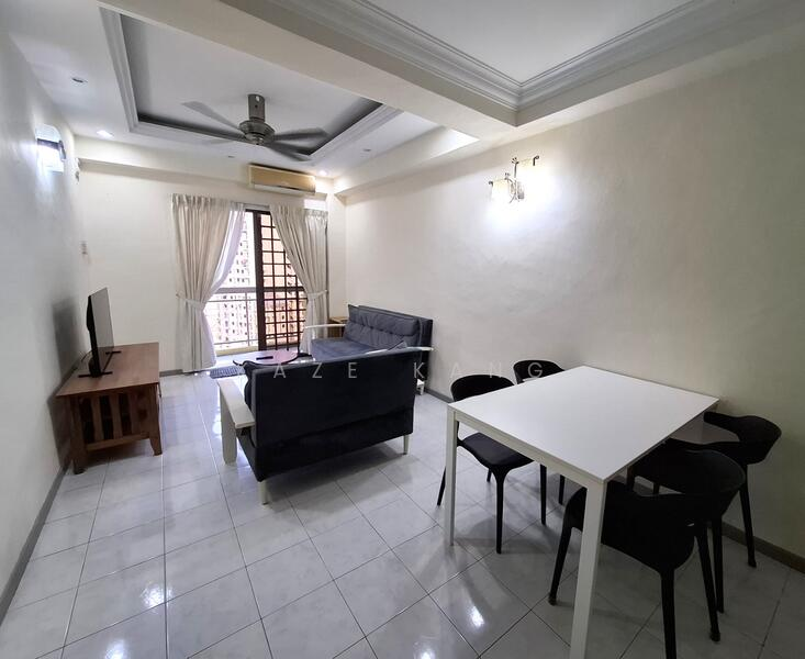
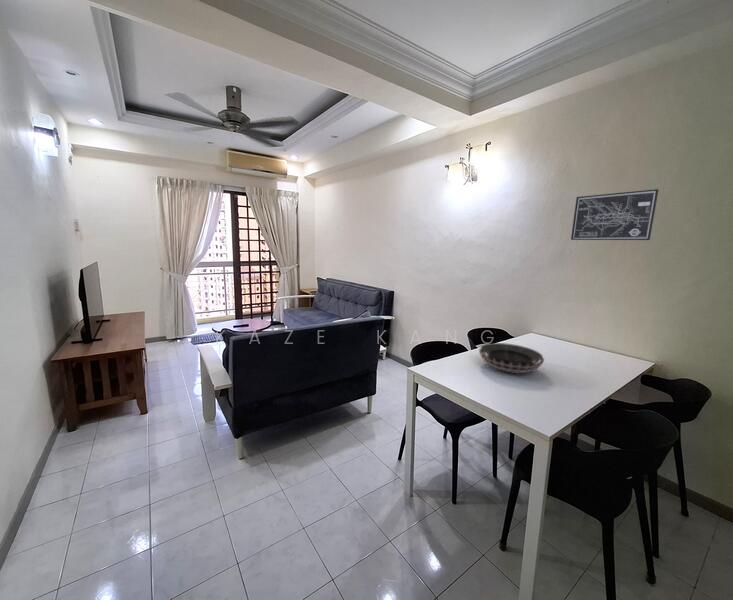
+ wall art (610, 217)
+ decorative bowl (510, 360)
